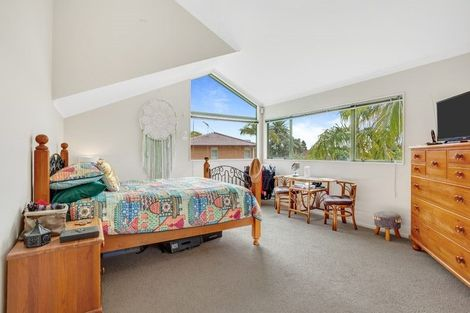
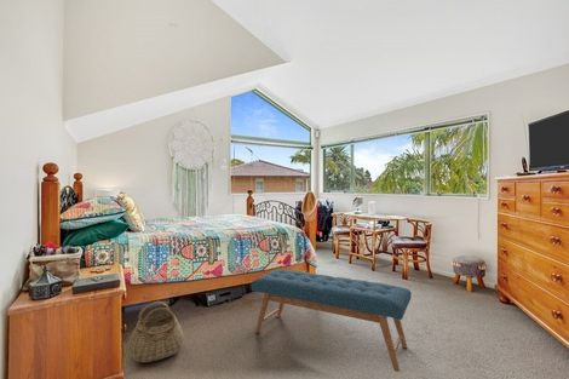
+ basket (156, 328)
+ bench (327, 309)
